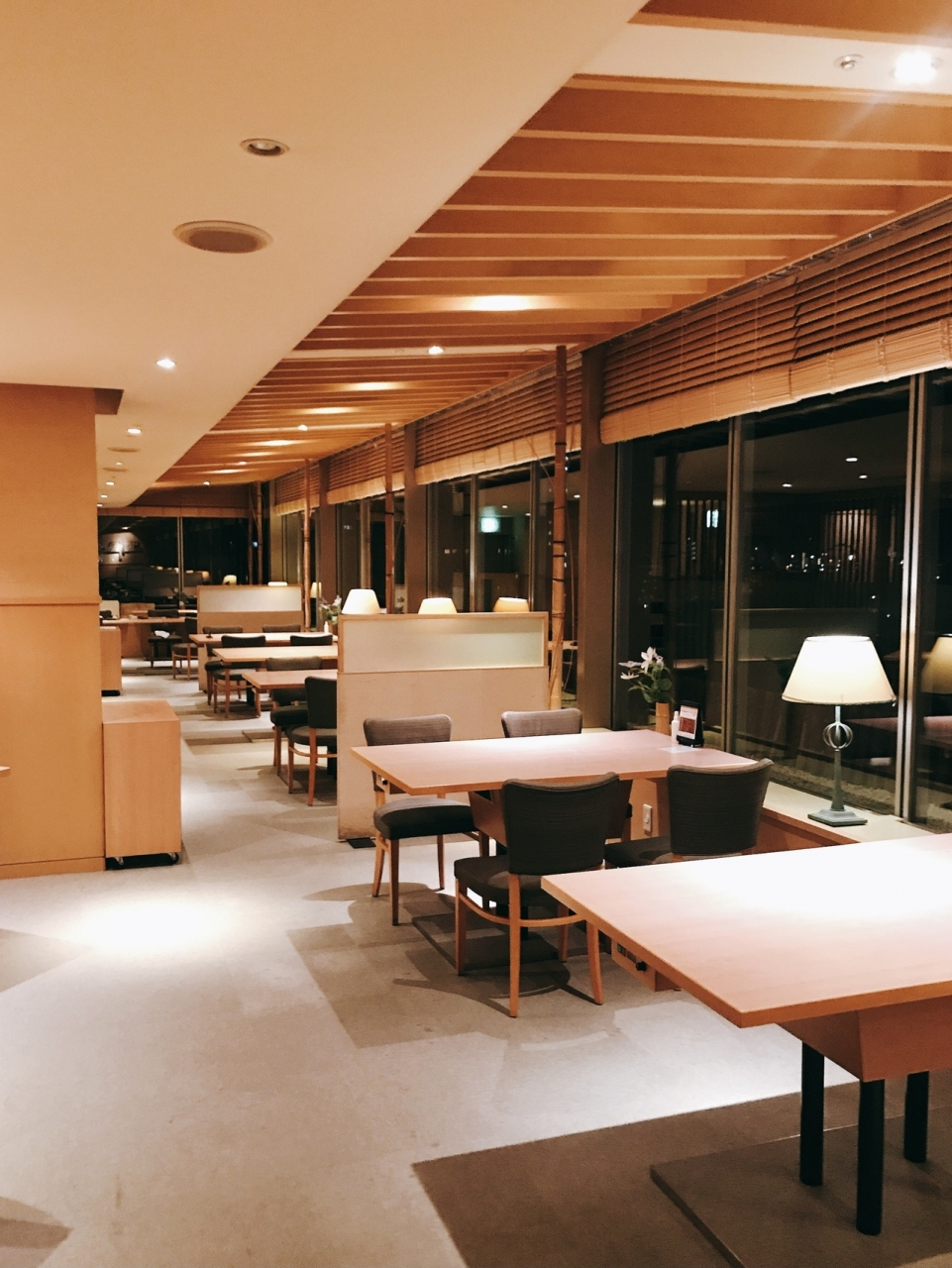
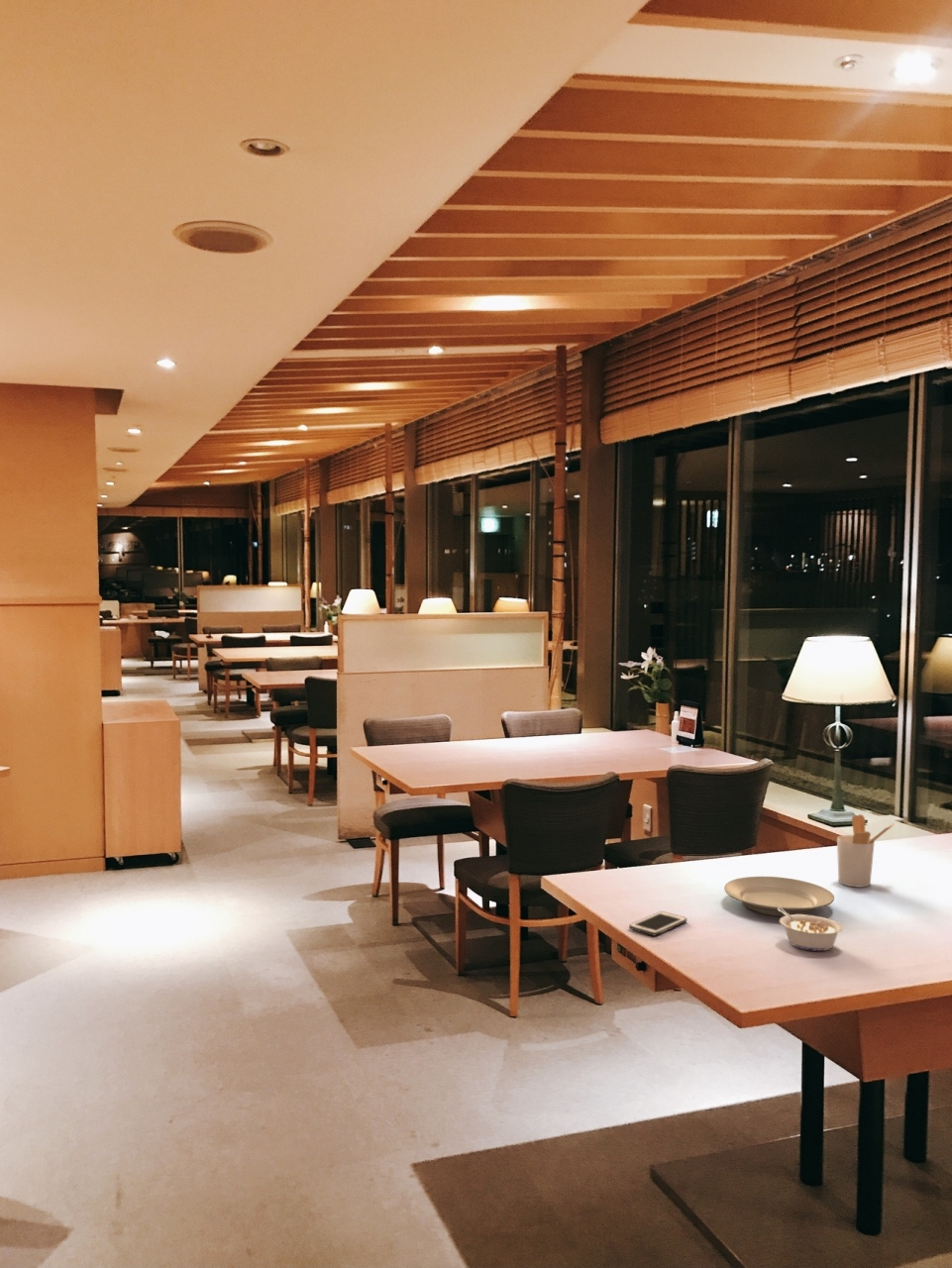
+ cell phone (658, 923)
+ legume (807, 931)
+ utensil holder (865, 851)
+ plate (778, 898)
